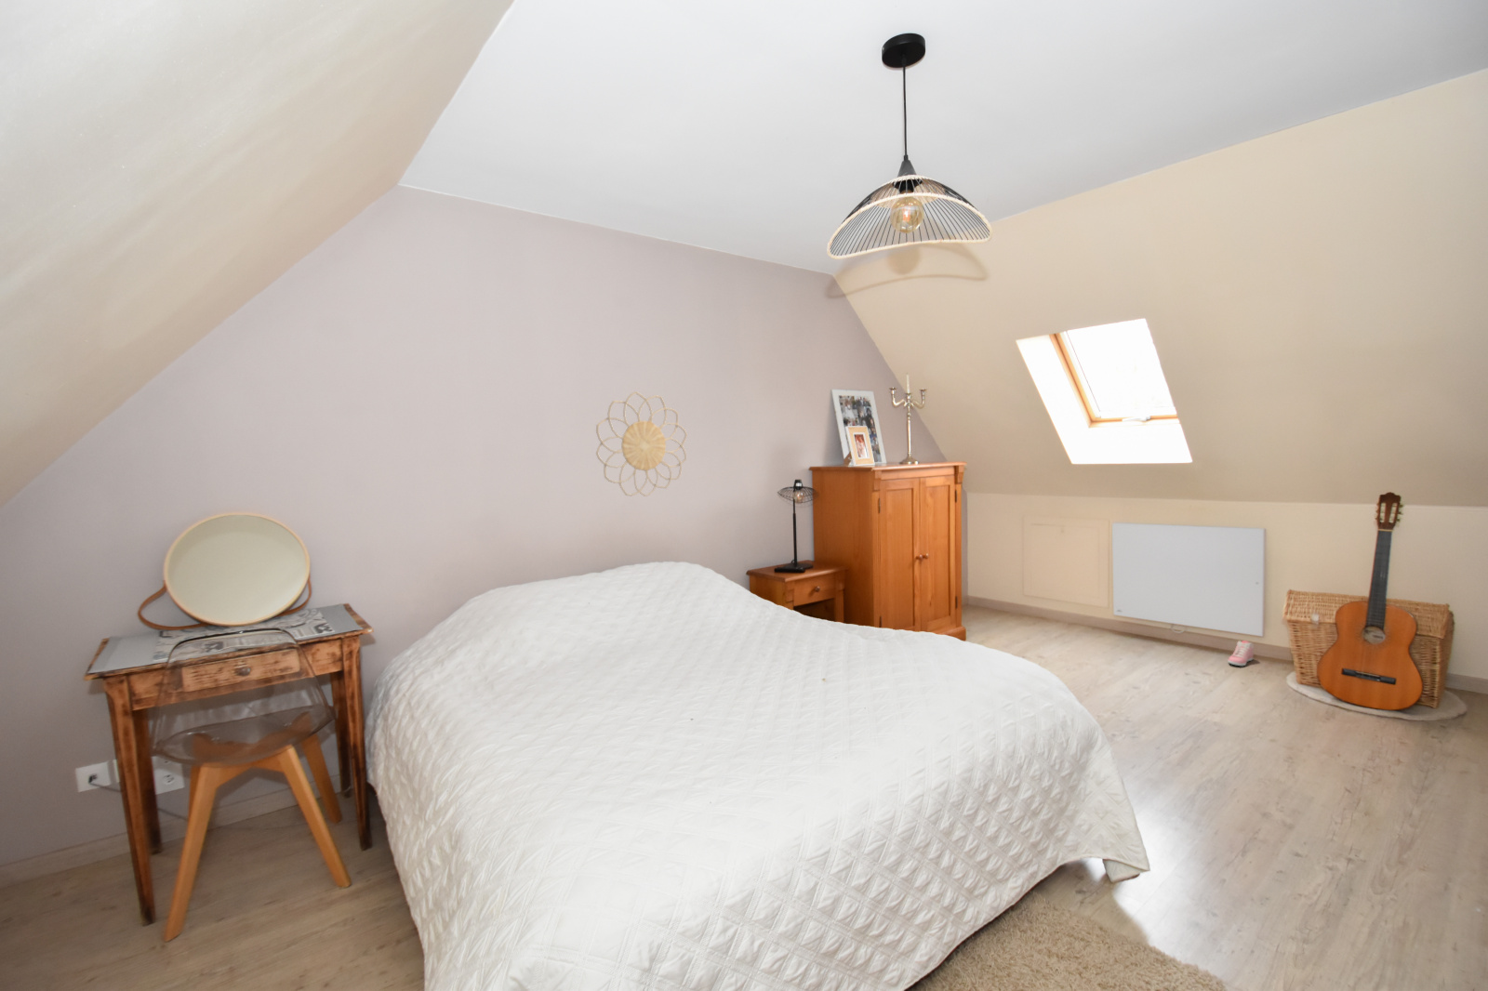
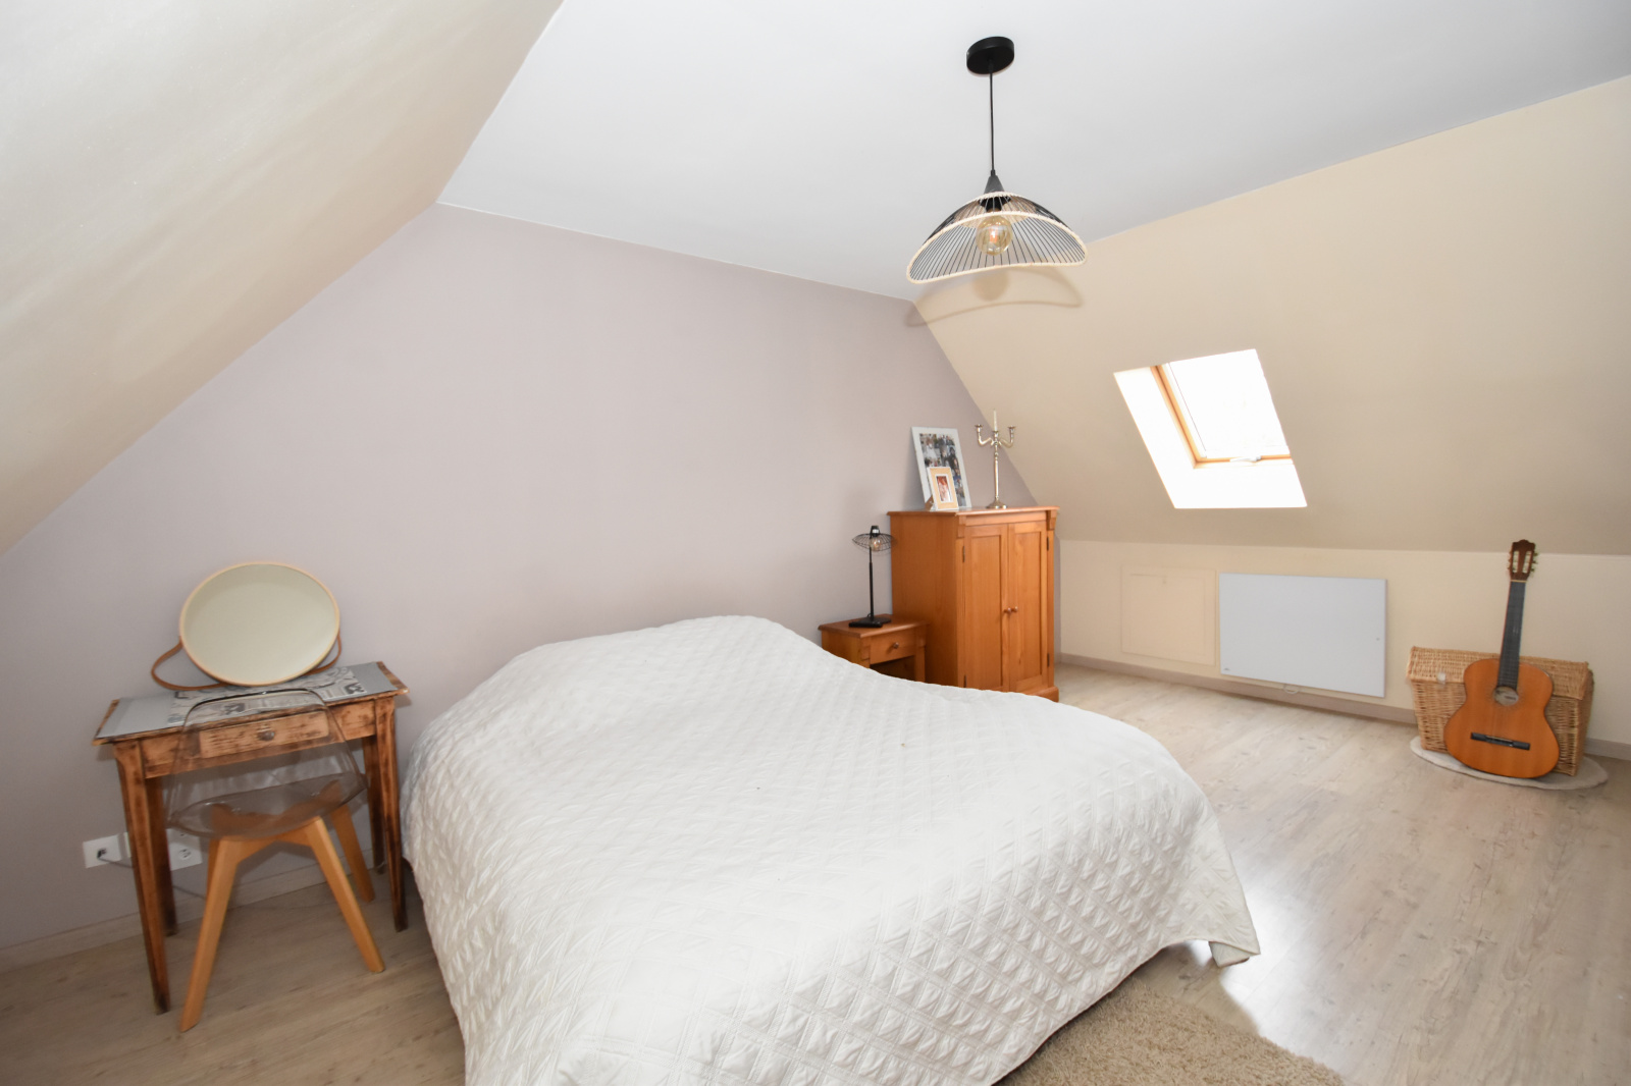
- sneaker (1240, 651)
- decorative wall piece (643, 444)
